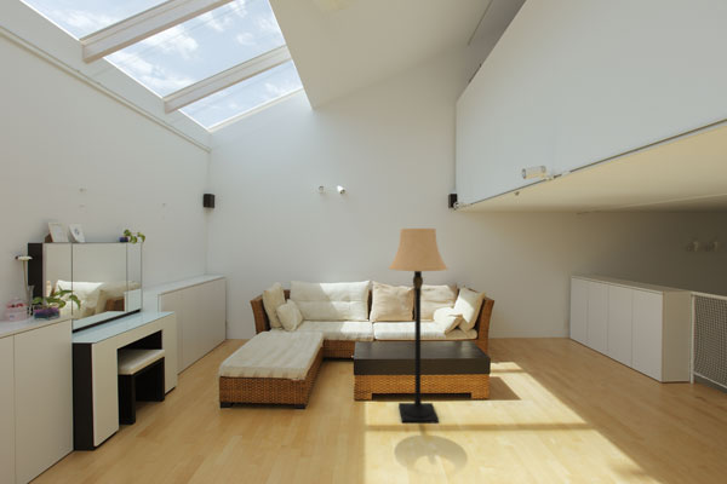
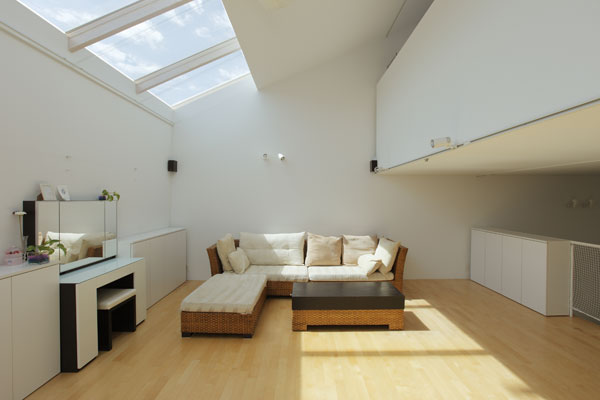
- lamp (417, 321)
